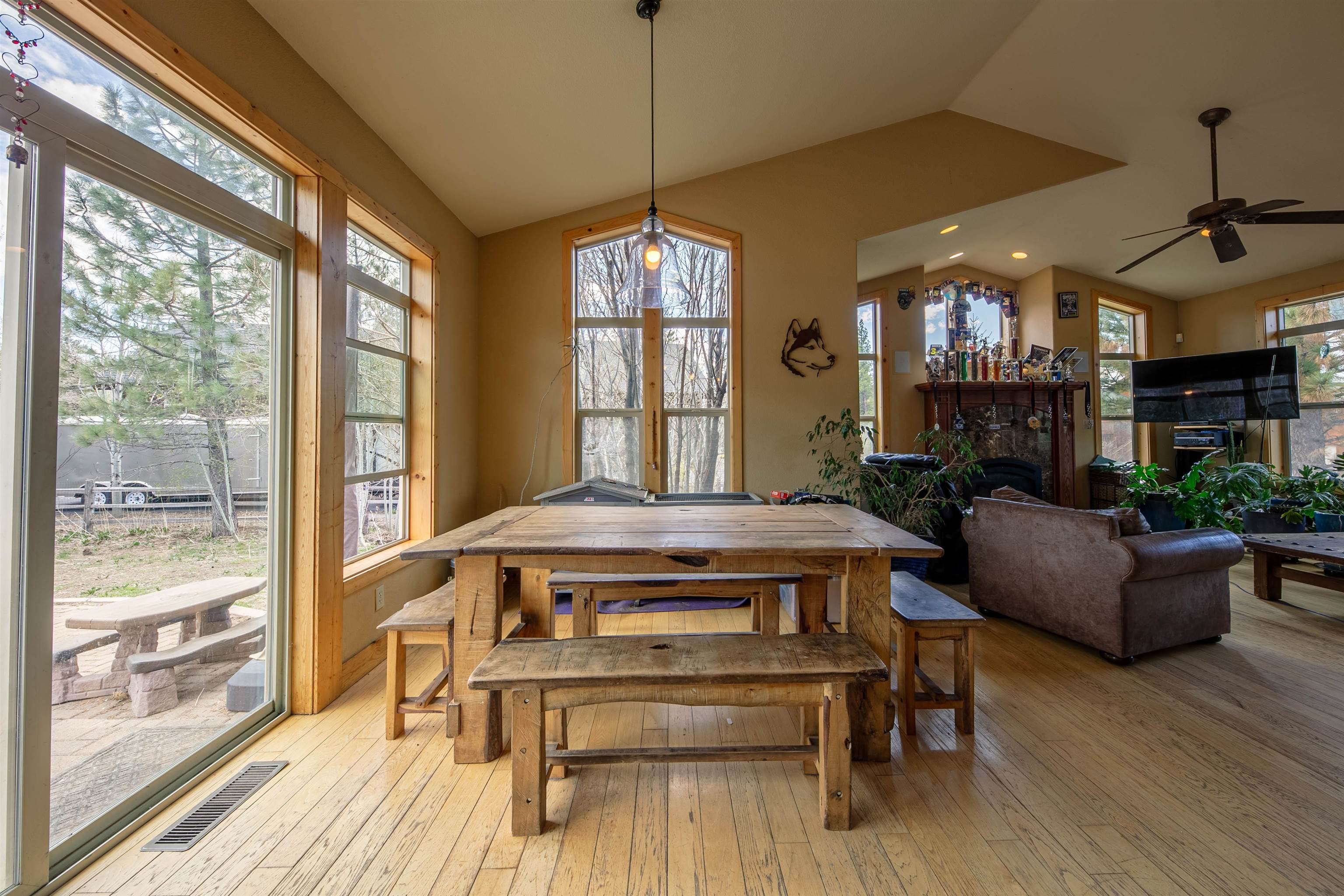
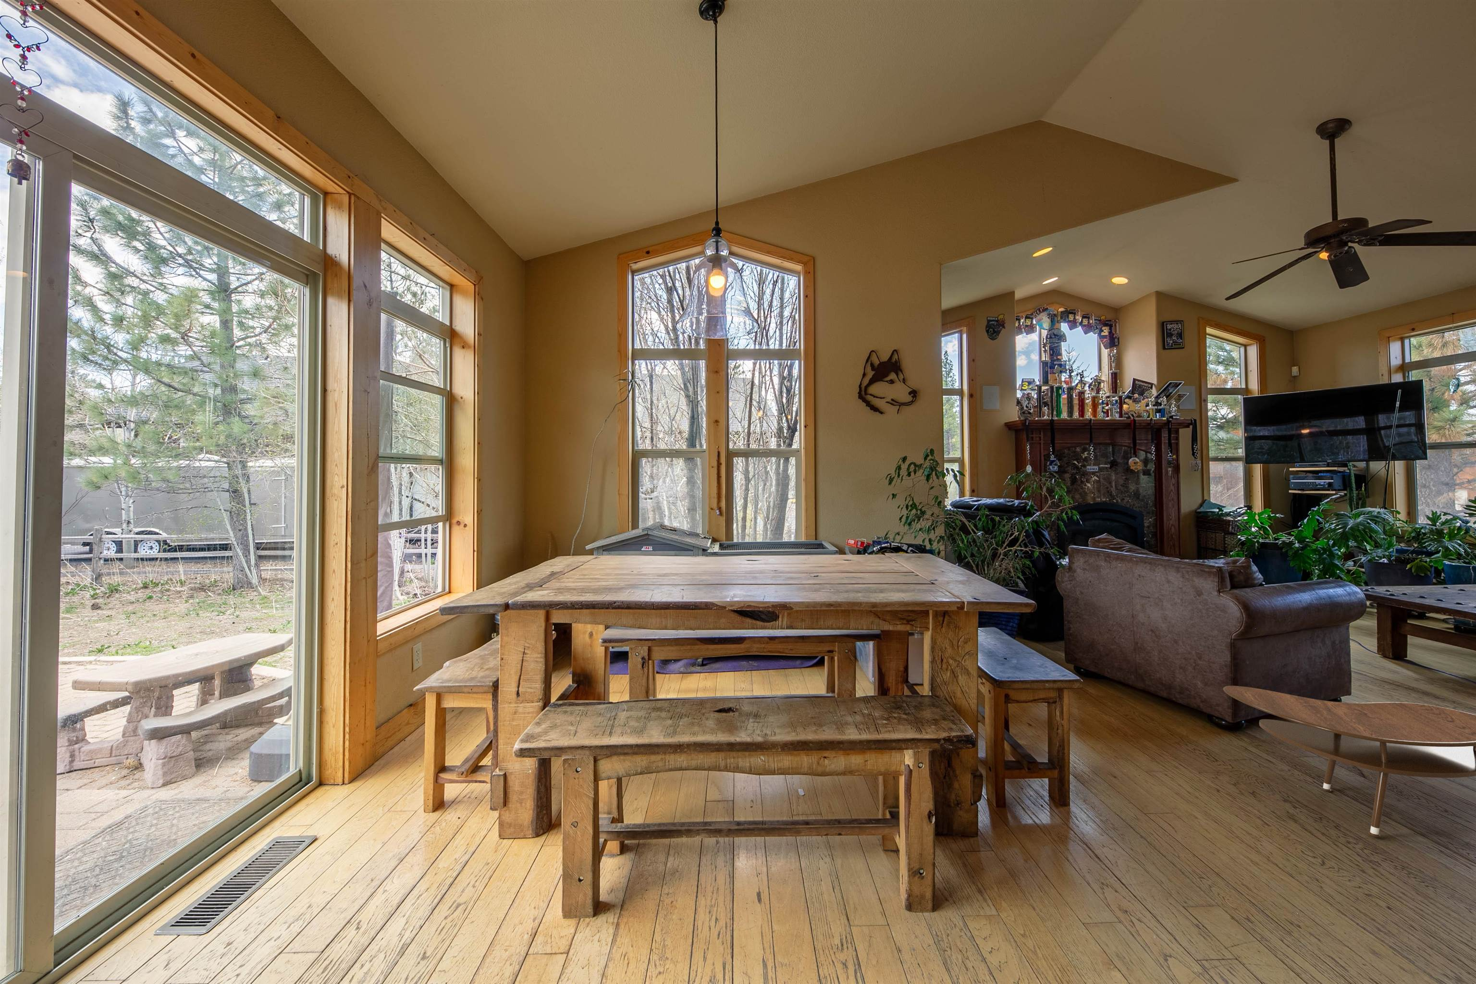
+ side table (1352, 754)
